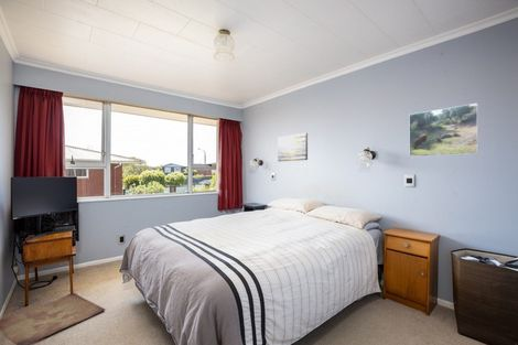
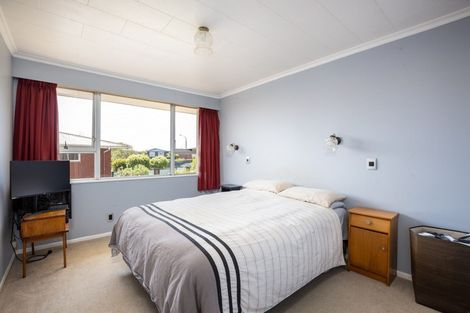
- wall art (291, 148)
- rug (52, 315)
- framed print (441, 132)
